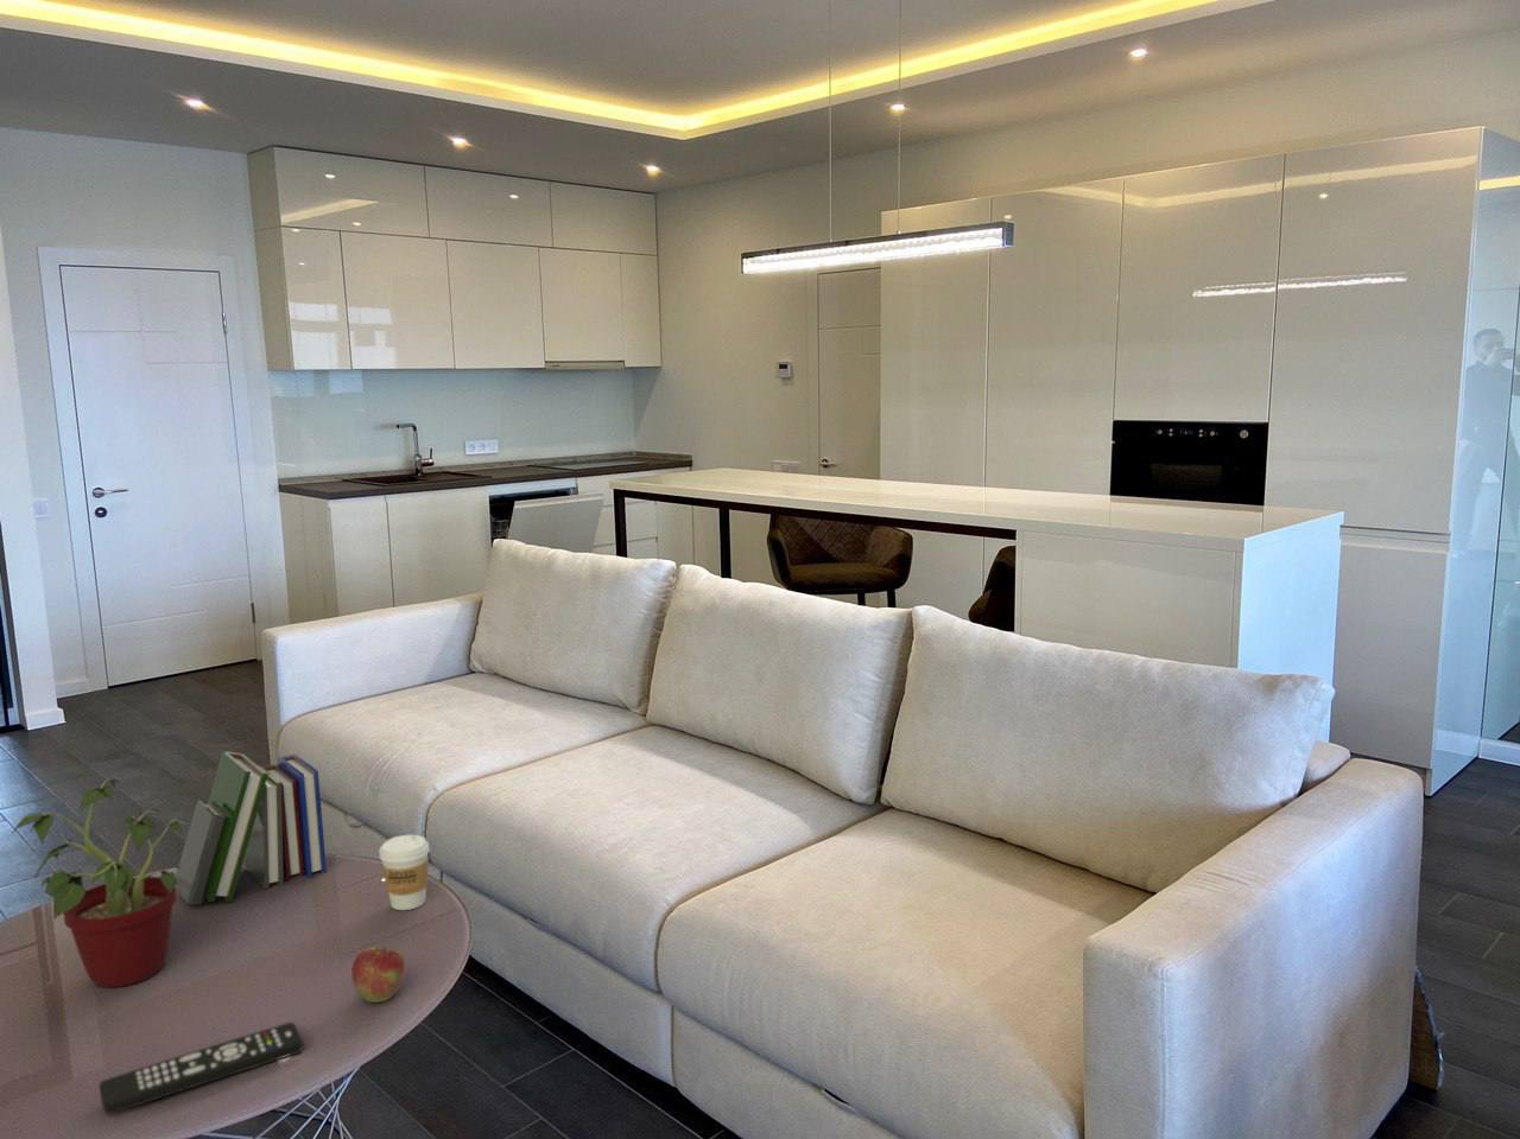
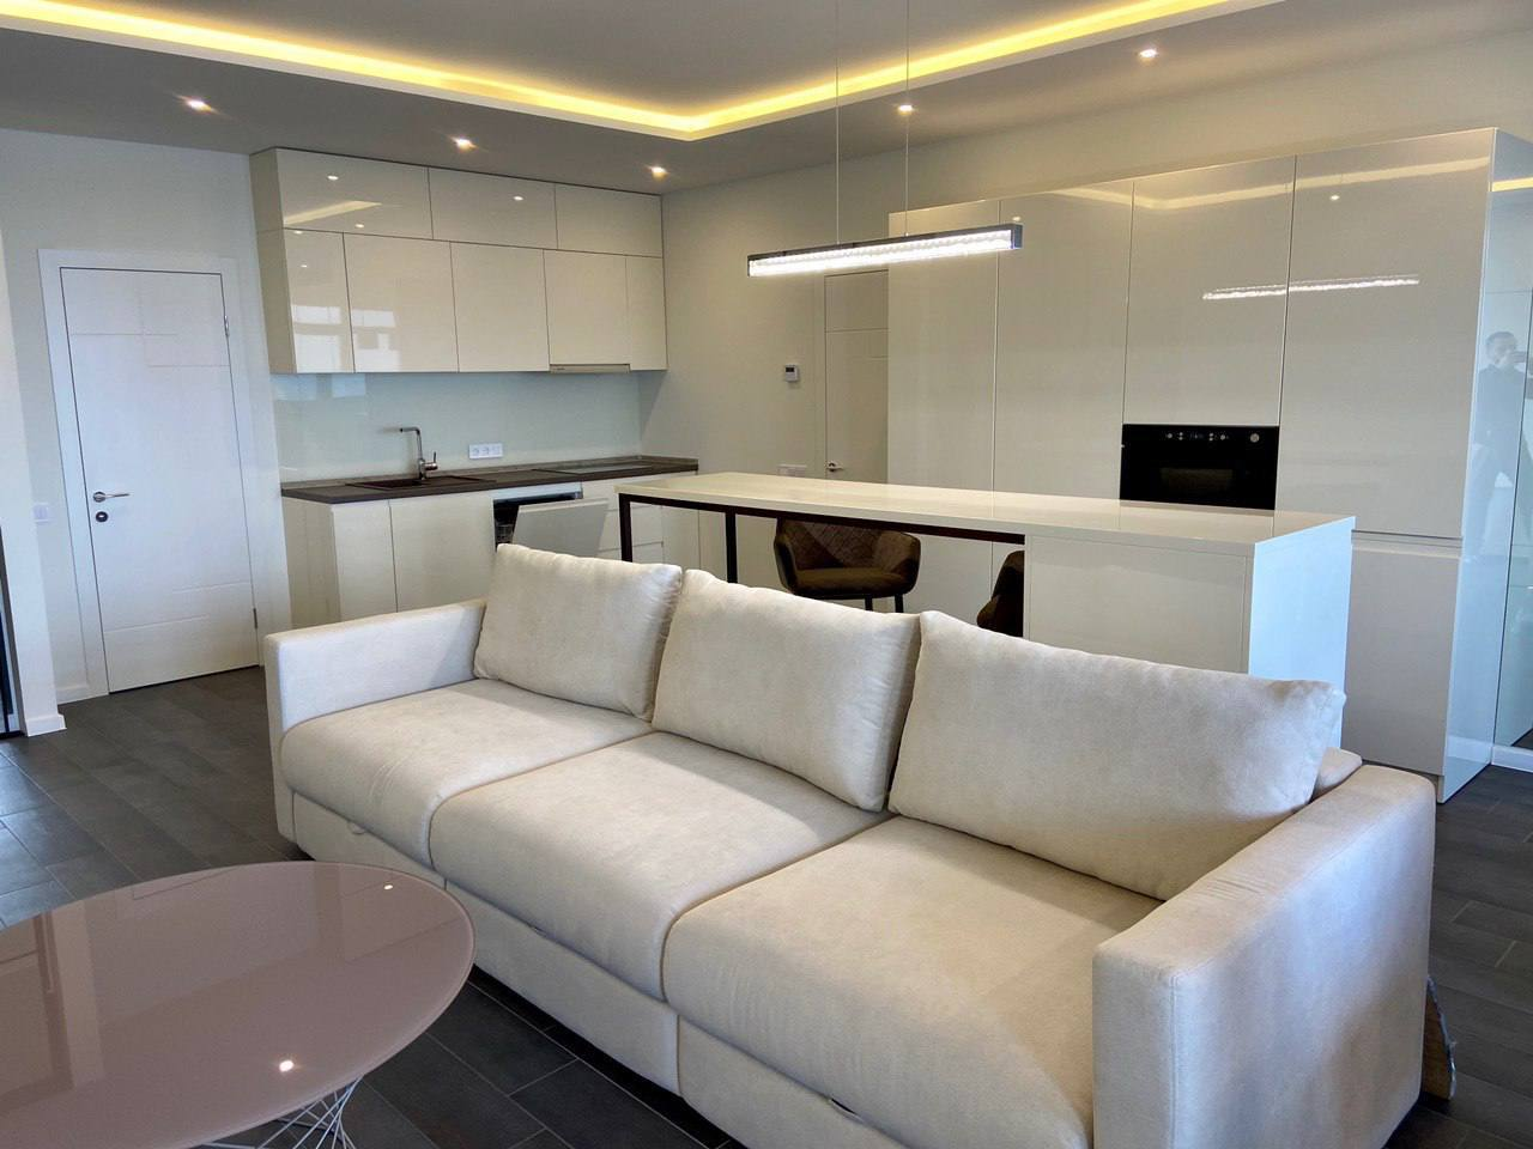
- book (243, 820)
- potted plant (117, 887)
- fruit (378, 969)
- remote control (205, 1067)
- coffee cup (405, 872)
